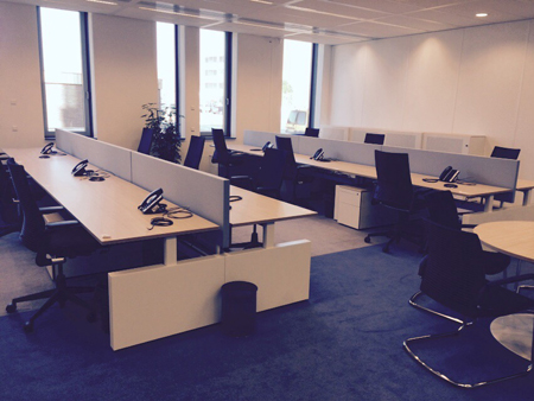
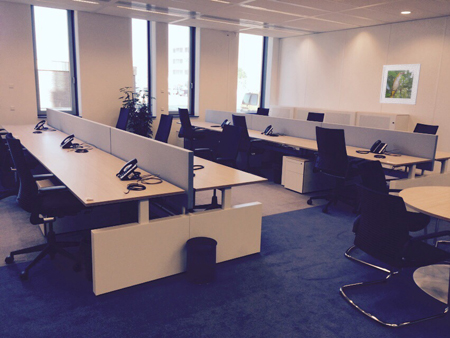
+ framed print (399, 84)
